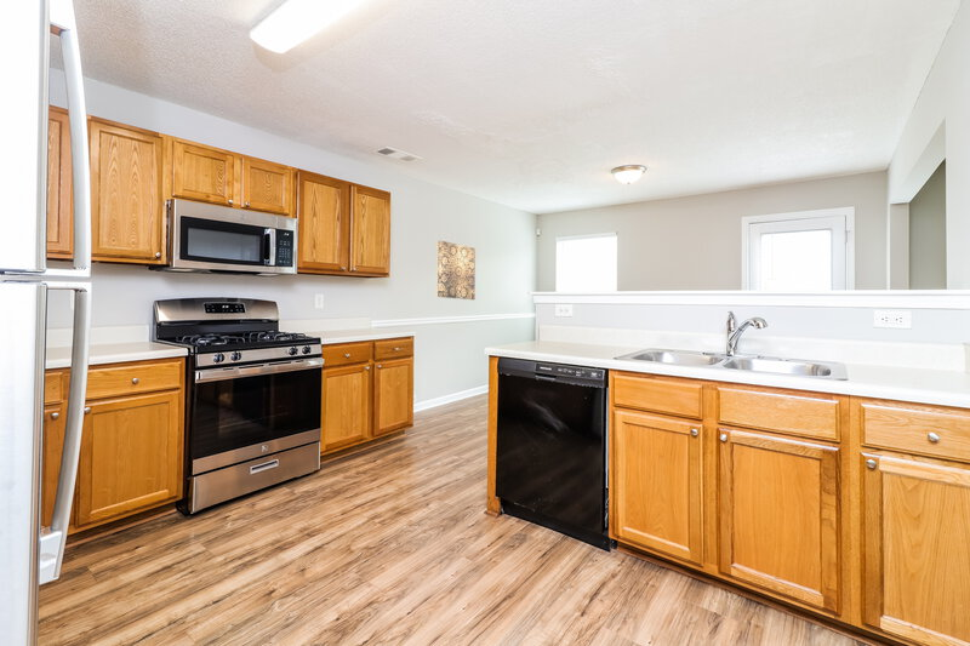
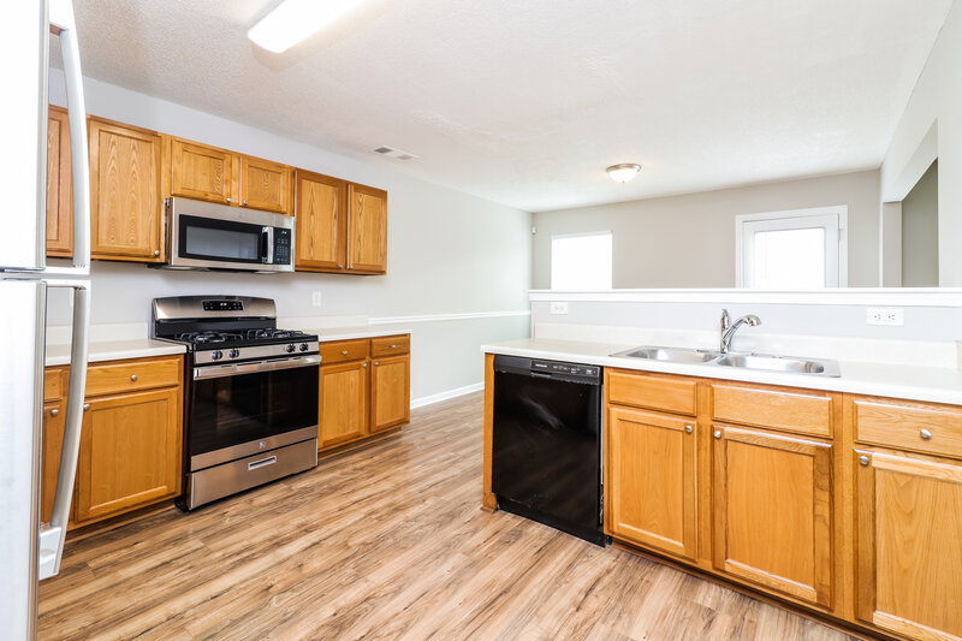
- wall art (456, 271)
